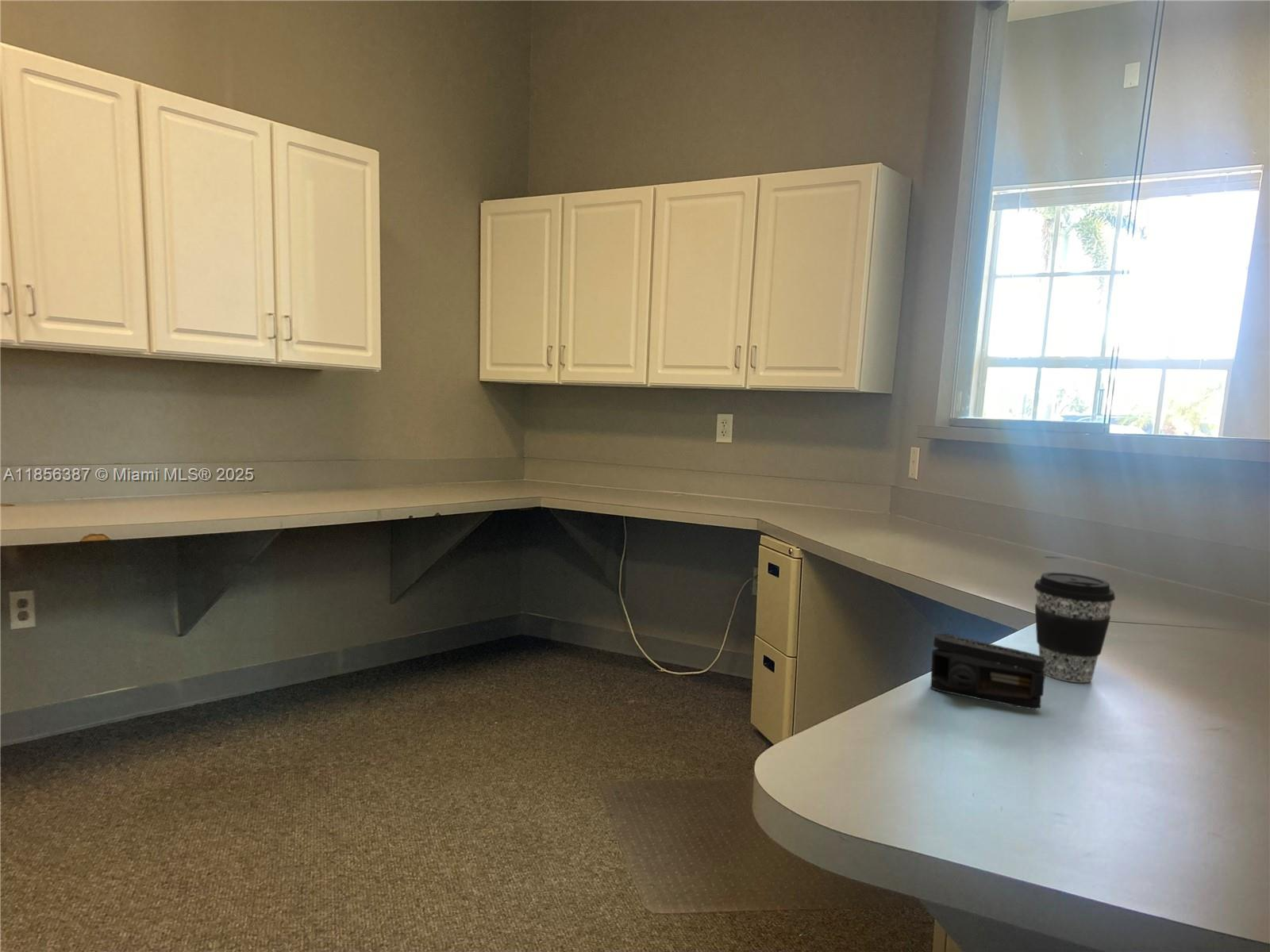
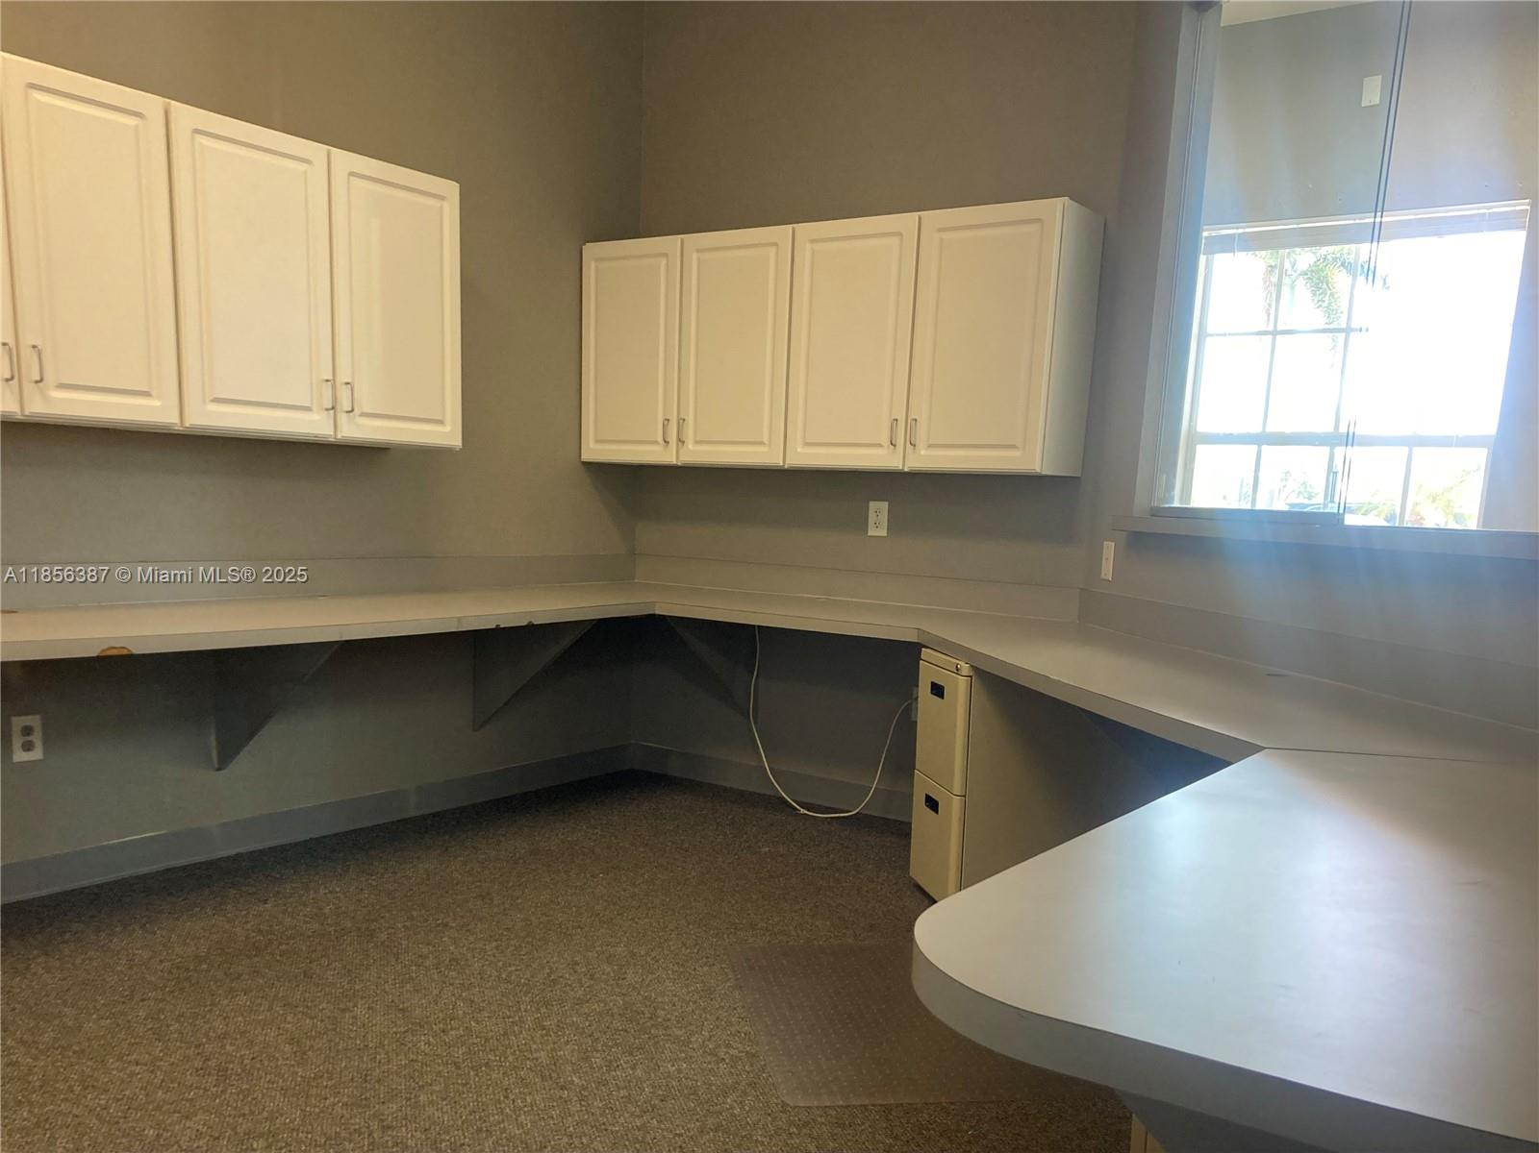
- cigarette pack (983, 676)
- coffee cup (1070, 627)
